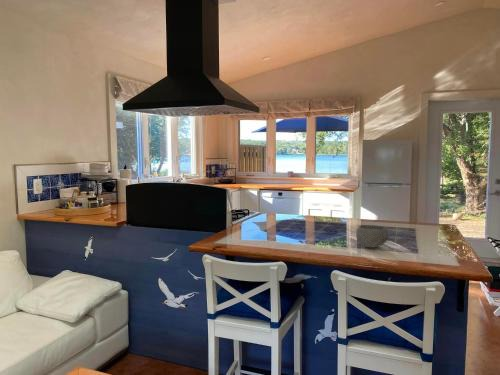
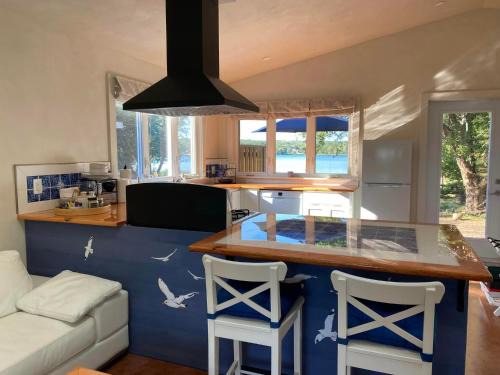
- bowl (371, 236)
